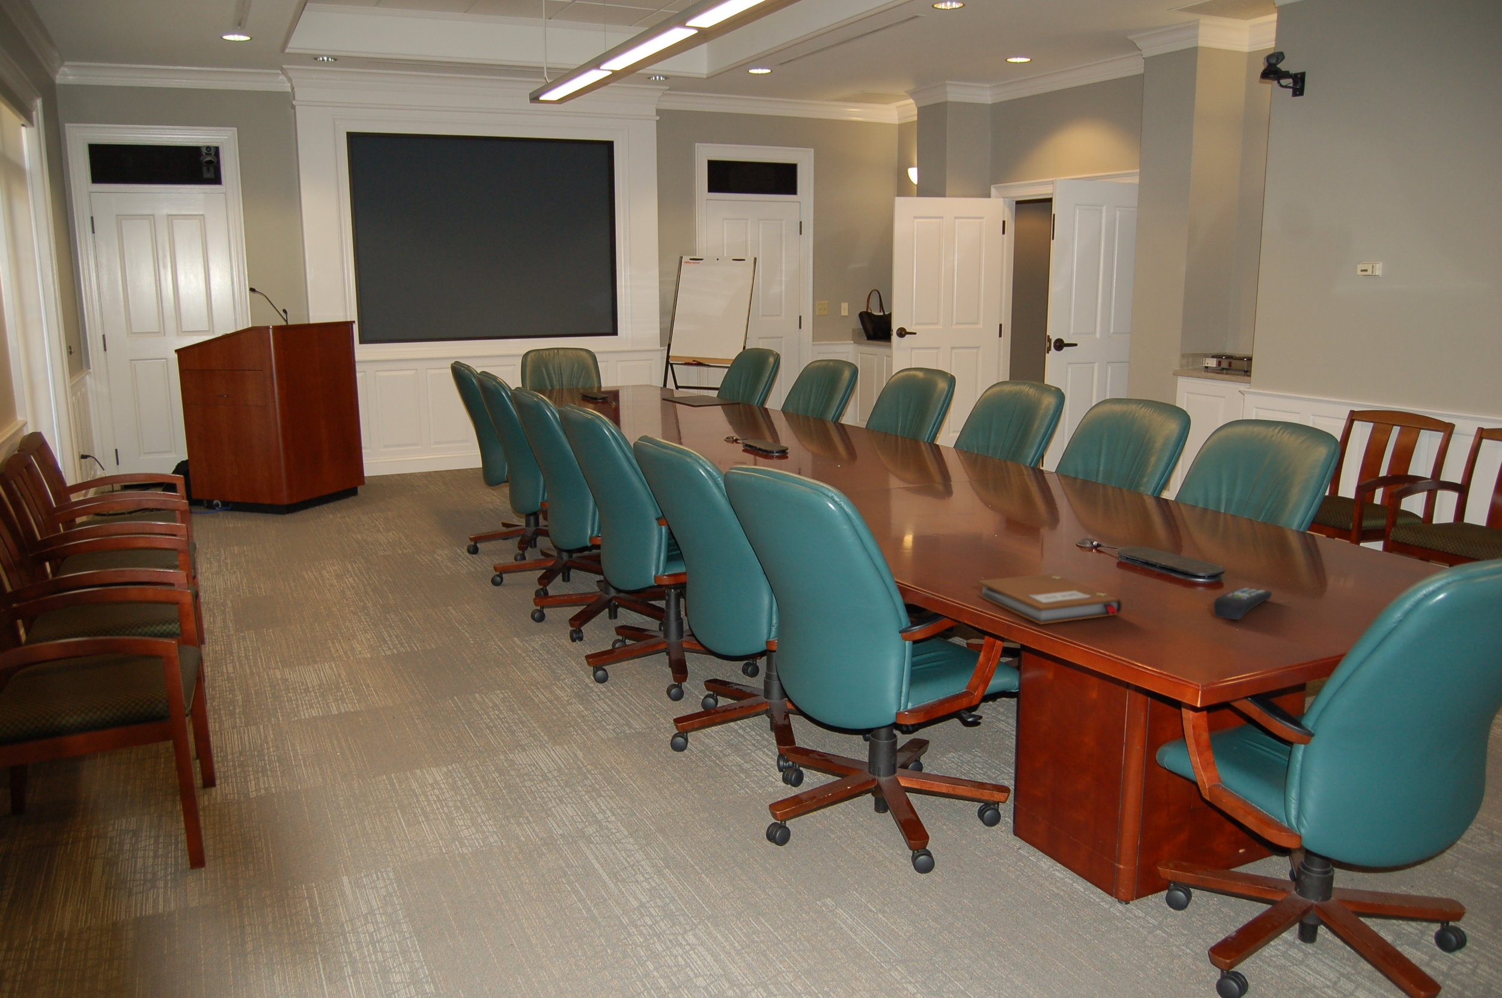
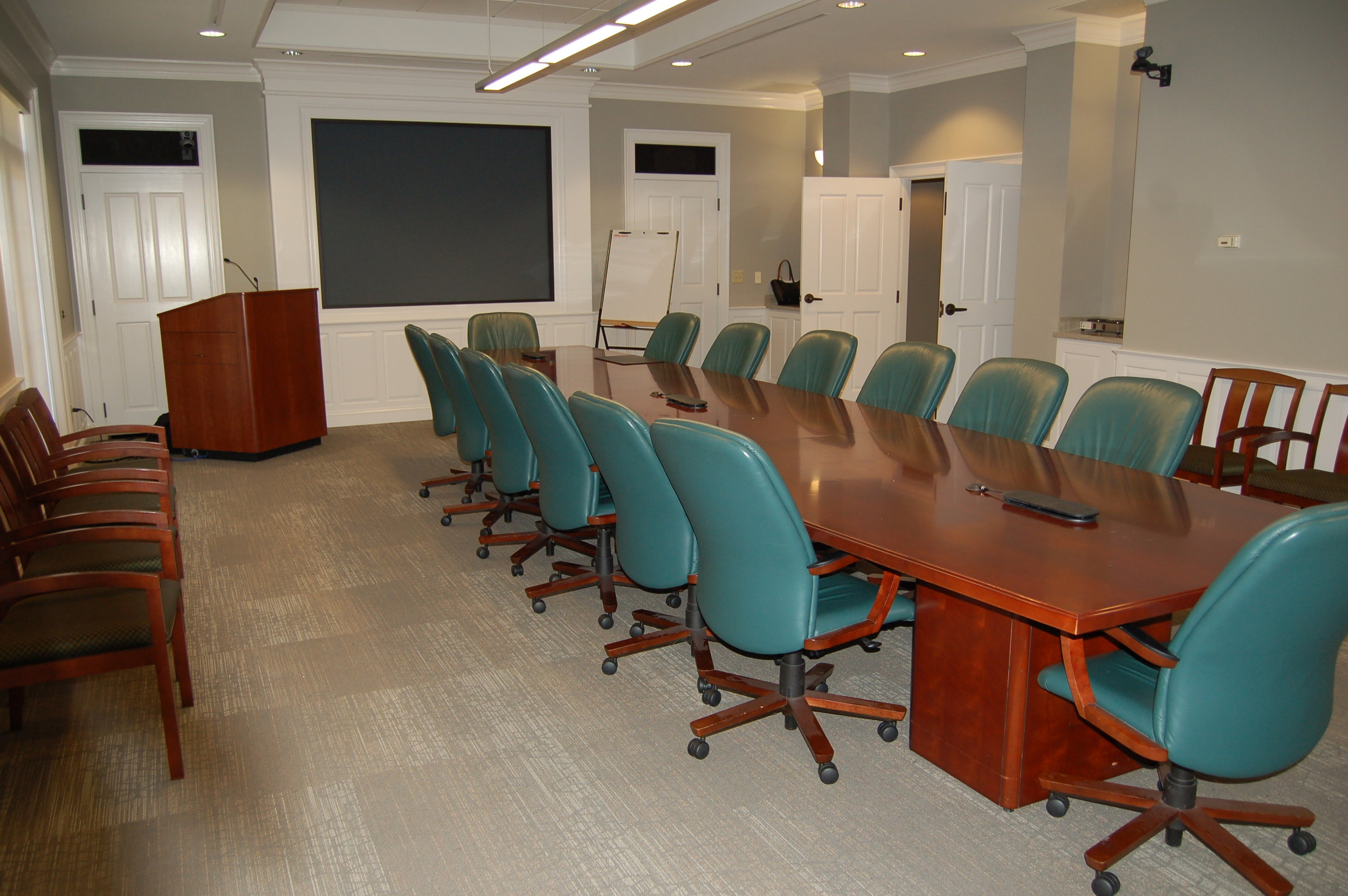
- notebook (1050, 597)
- remote control (1242, 600)
